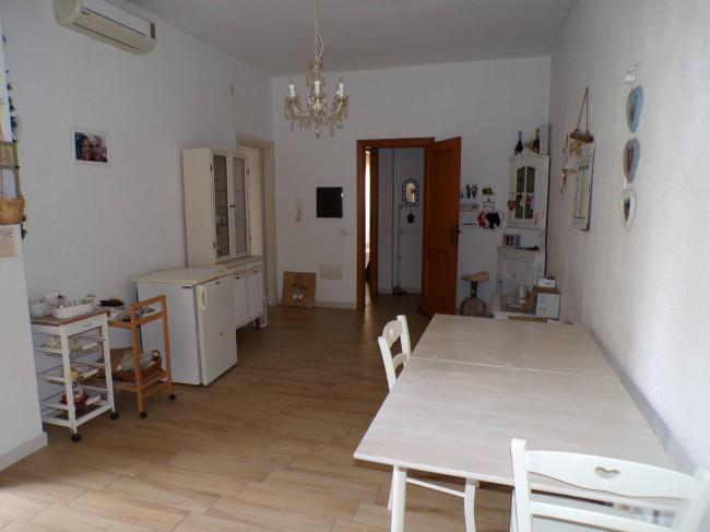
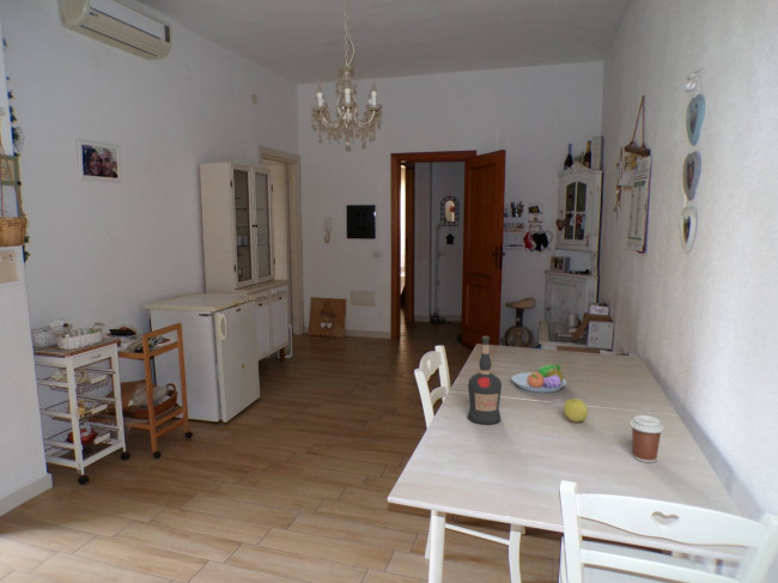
+ coffee cup (645, 438)
+ apple (575, 409)
+ liquor bottle (485, 377)
+ fruit bowl (540, 375)
